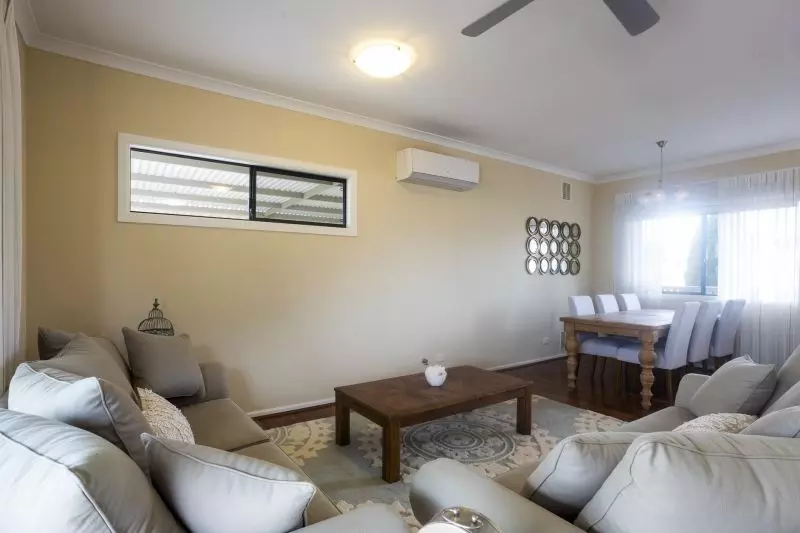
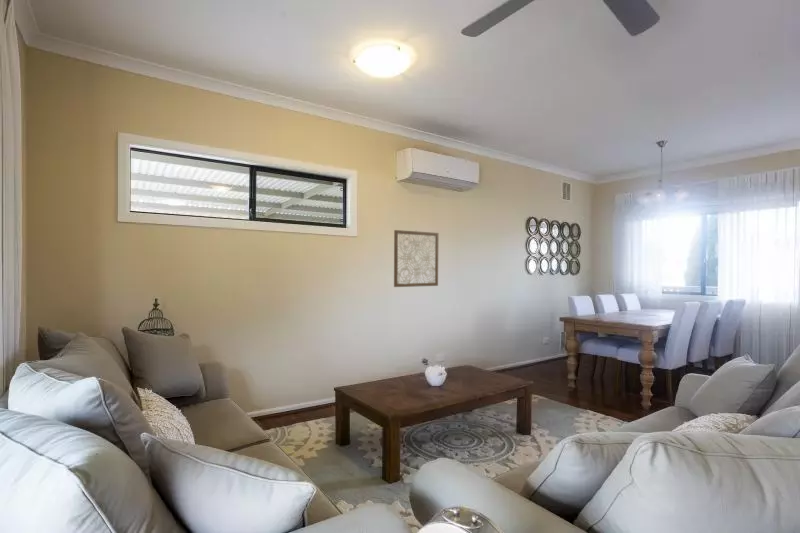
+ wall art (415, 259)
